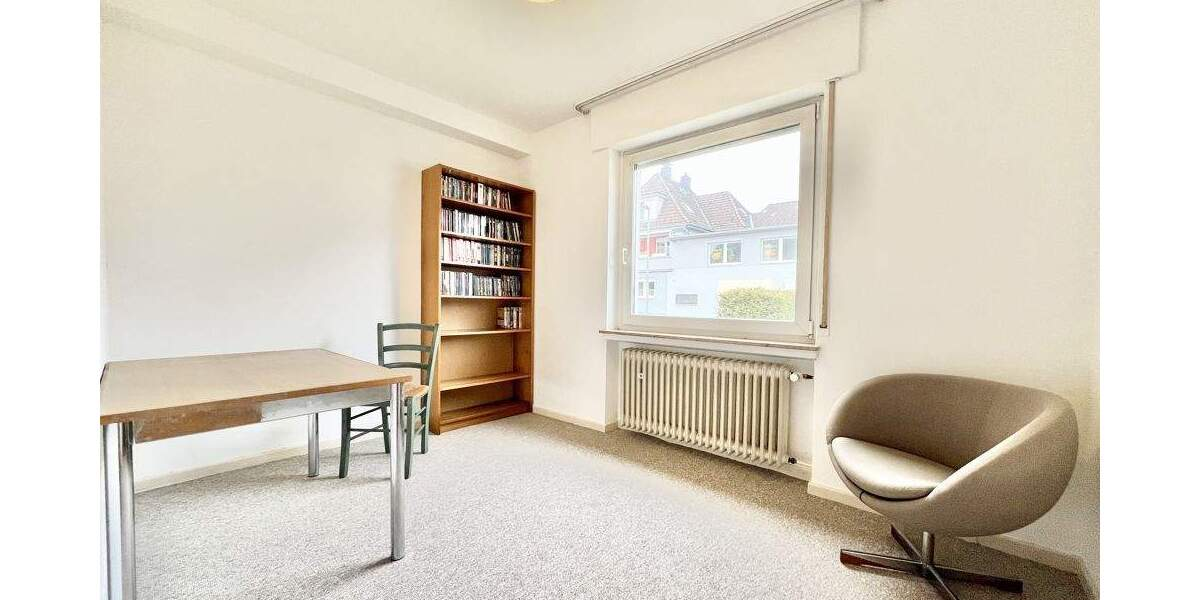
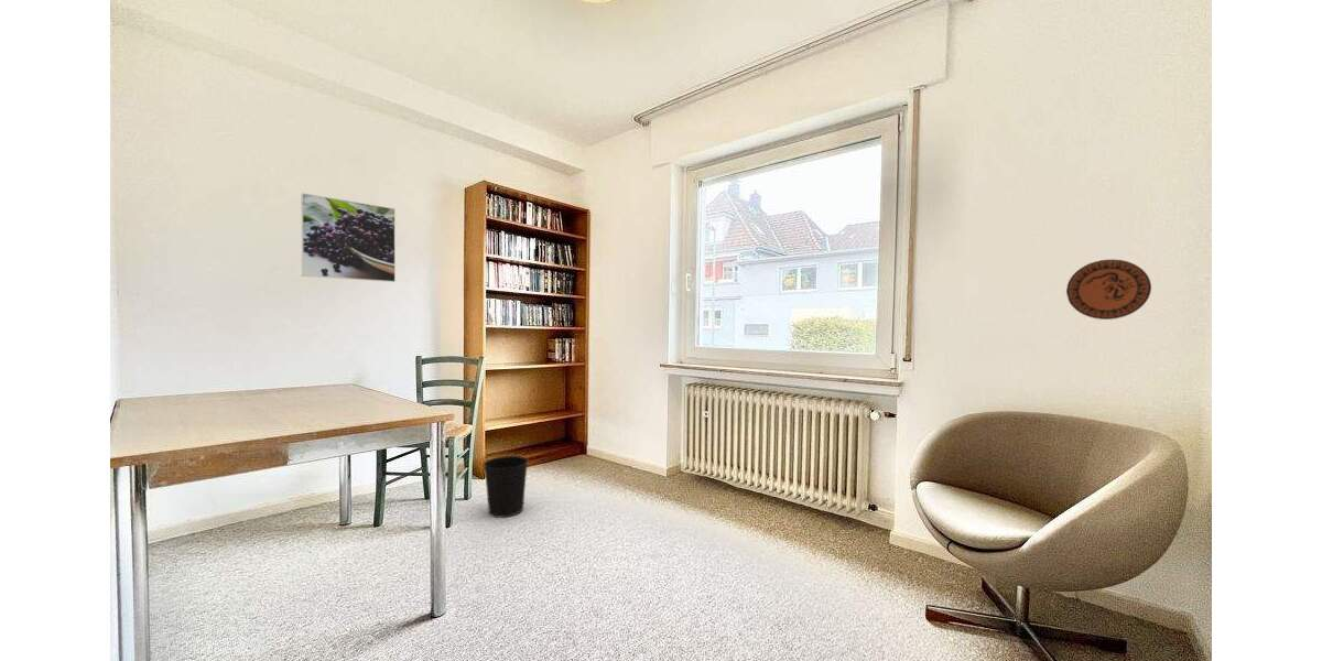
+ wastebasket (506, 486)
+ decorative plate (1106, 289)
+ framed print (350, 240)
